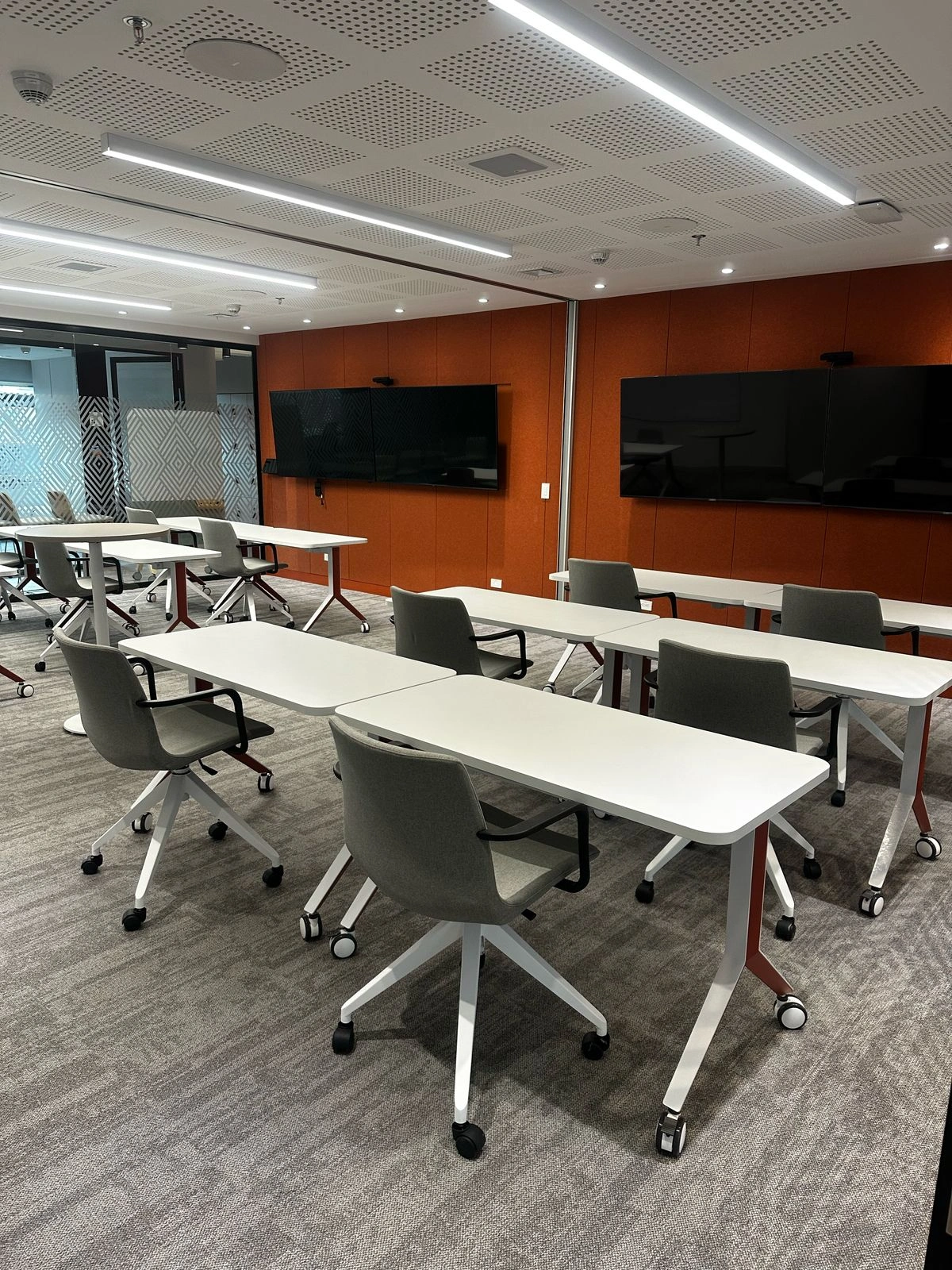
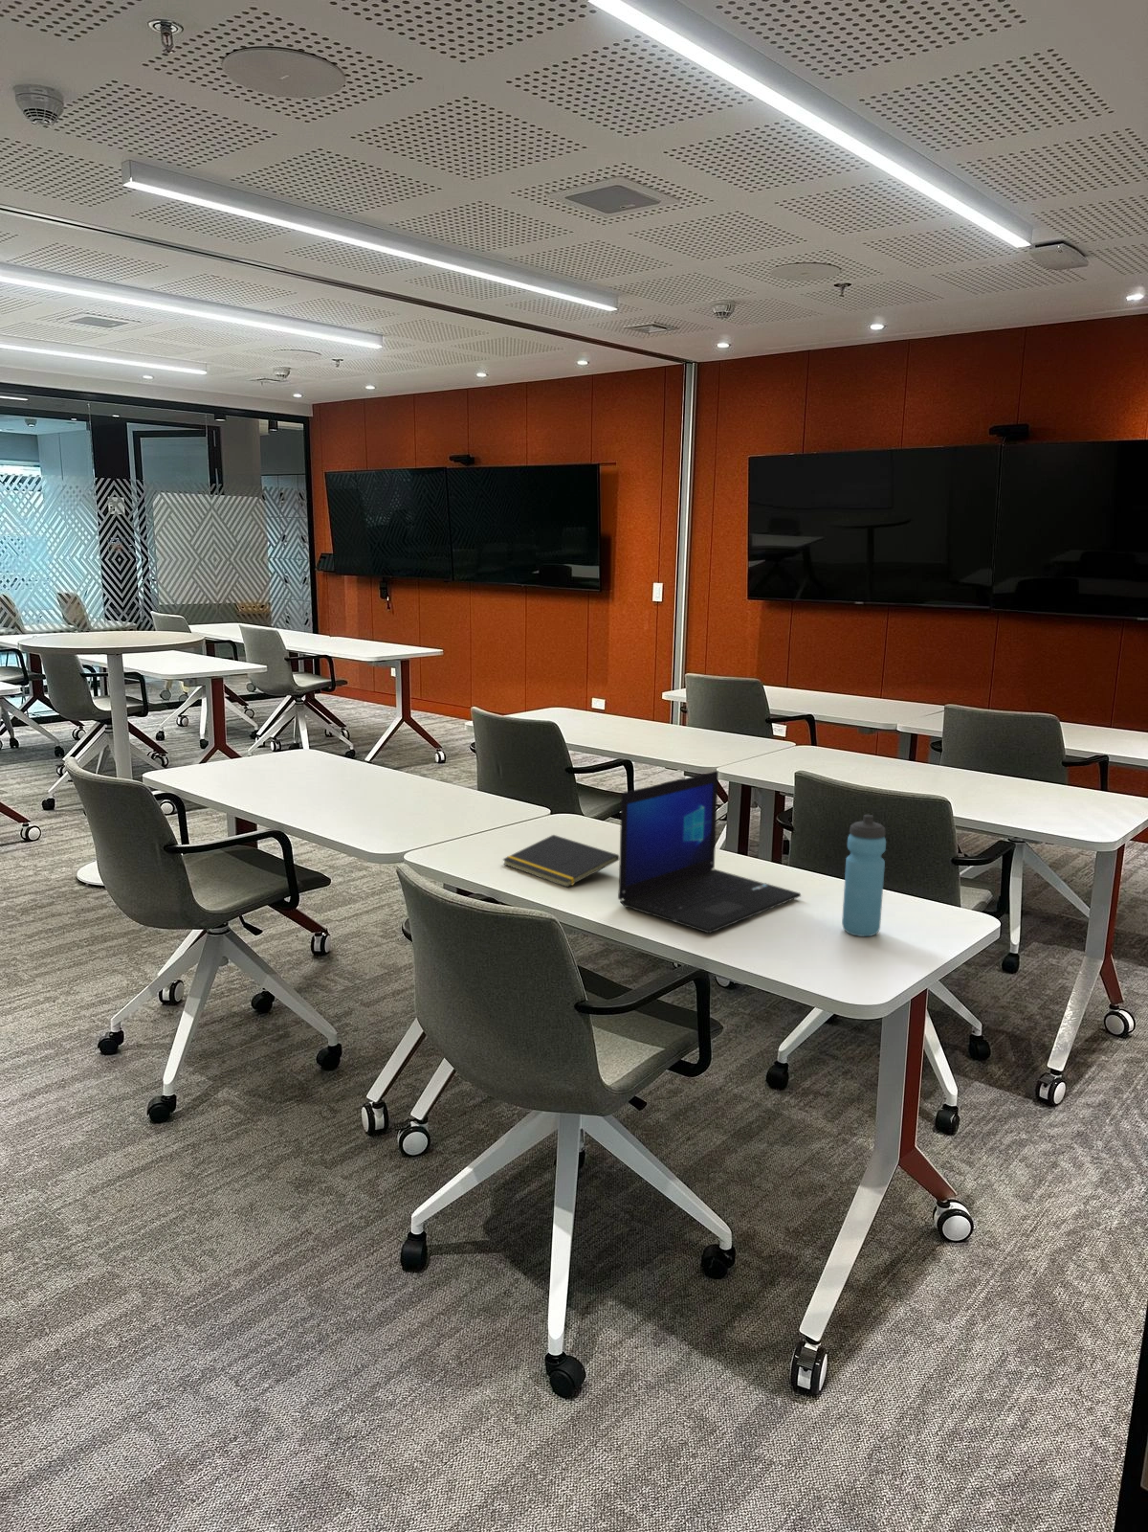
+ water bottle (863, 873)
+ laptop (711, 847)
+ notepad (560, 859)
